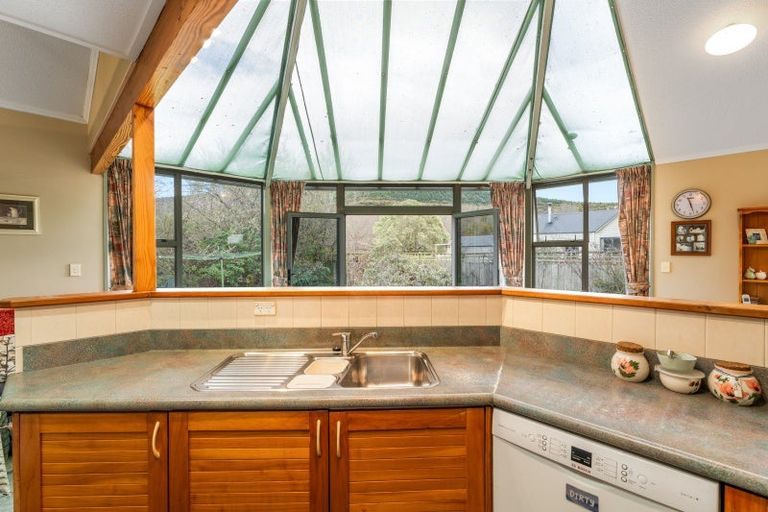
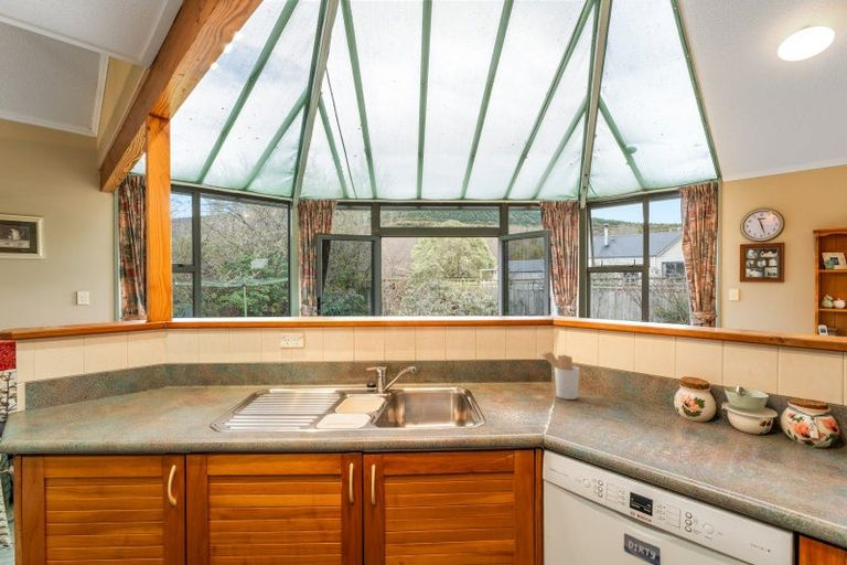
+ utensil holder (560, 373)
